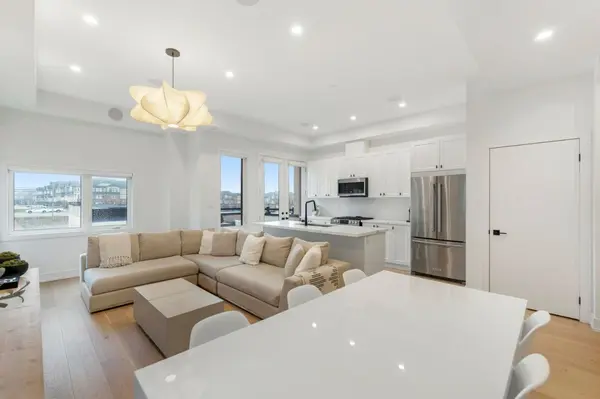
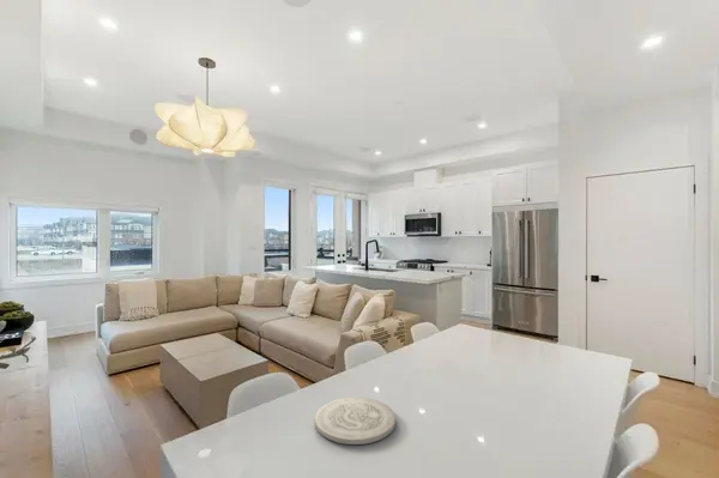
+ plate (355, 417)
